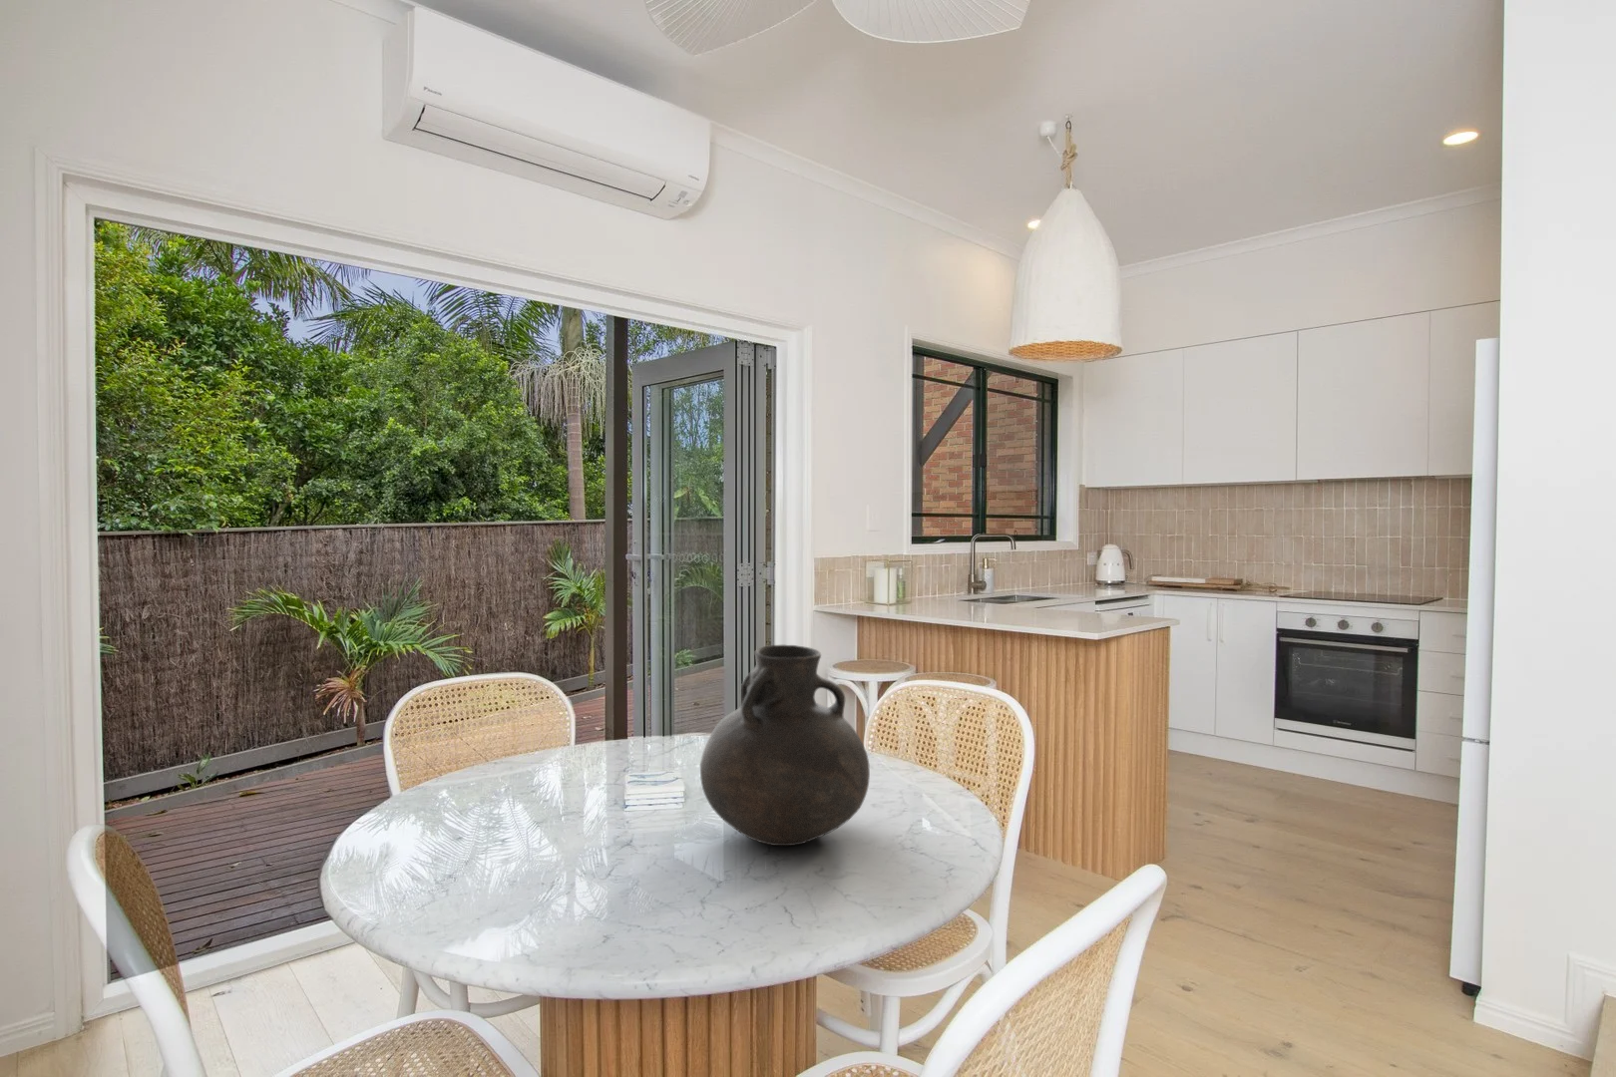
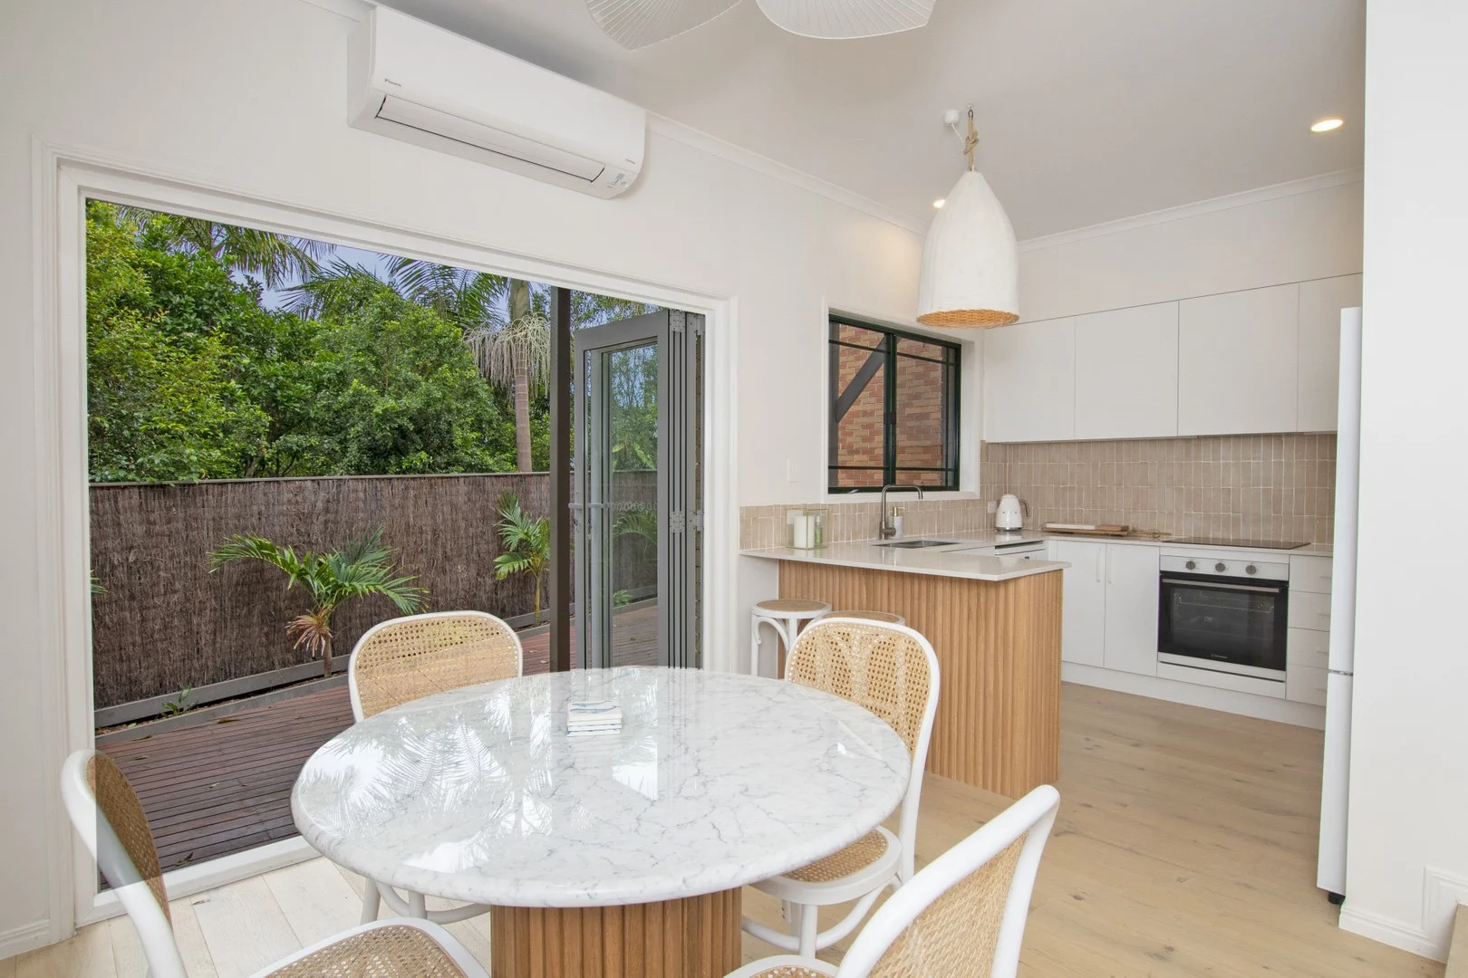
- vase (784, 740)
